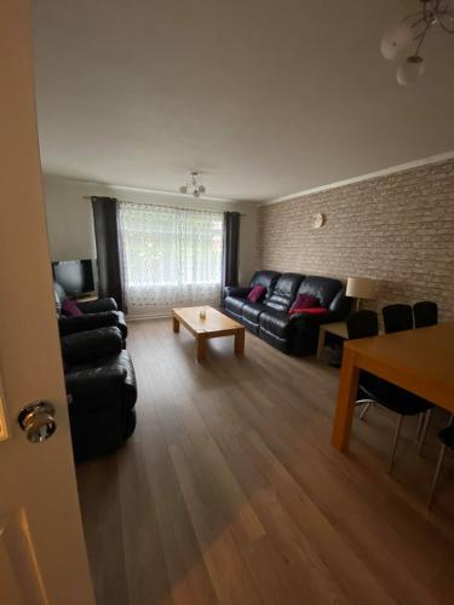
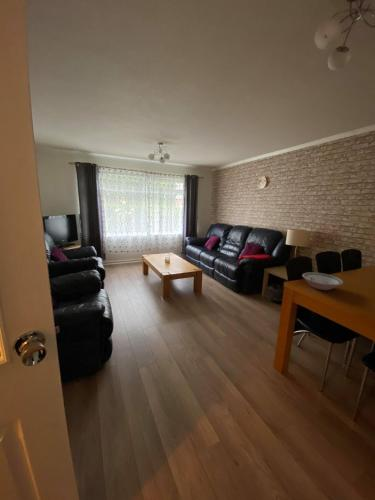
+ bowl (321, 282)
